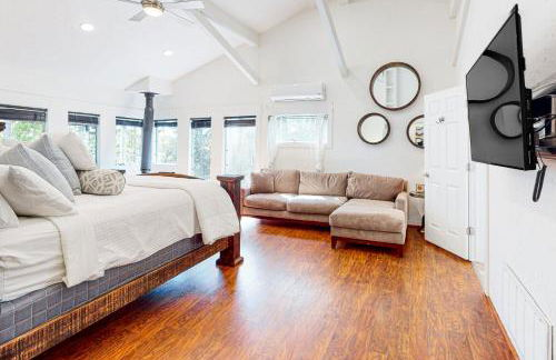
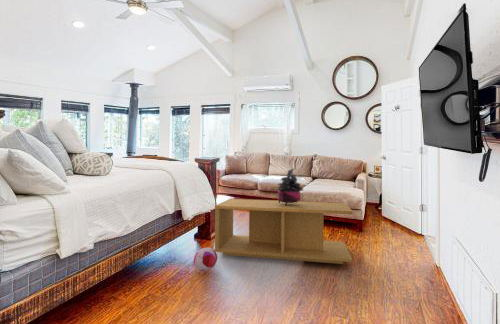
+ plush toy (205, 260)
+ potted plant (288, 186)
+ coffee table (282, 228)
